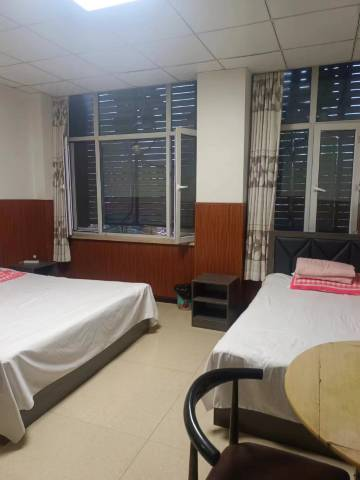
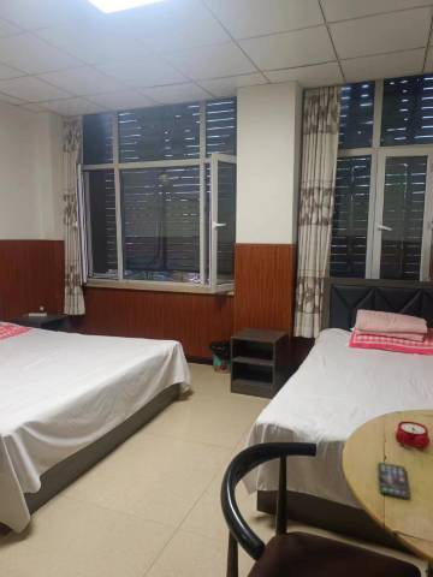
+ alarm clock (411, 435)
+ smartphone (392, 478)
